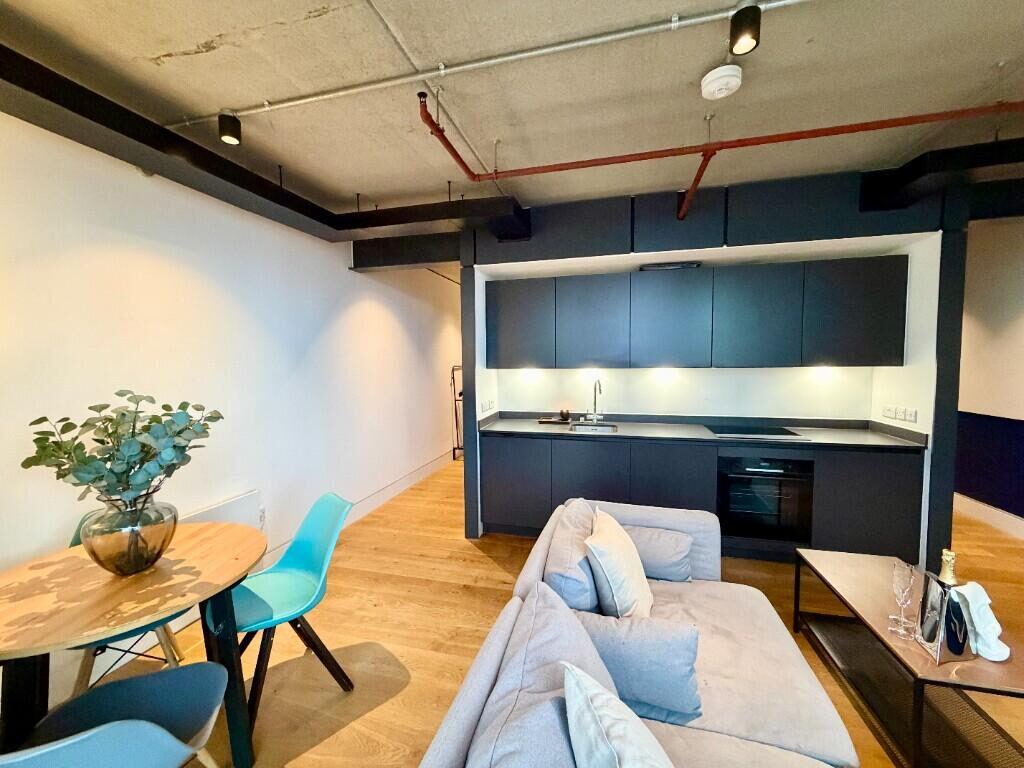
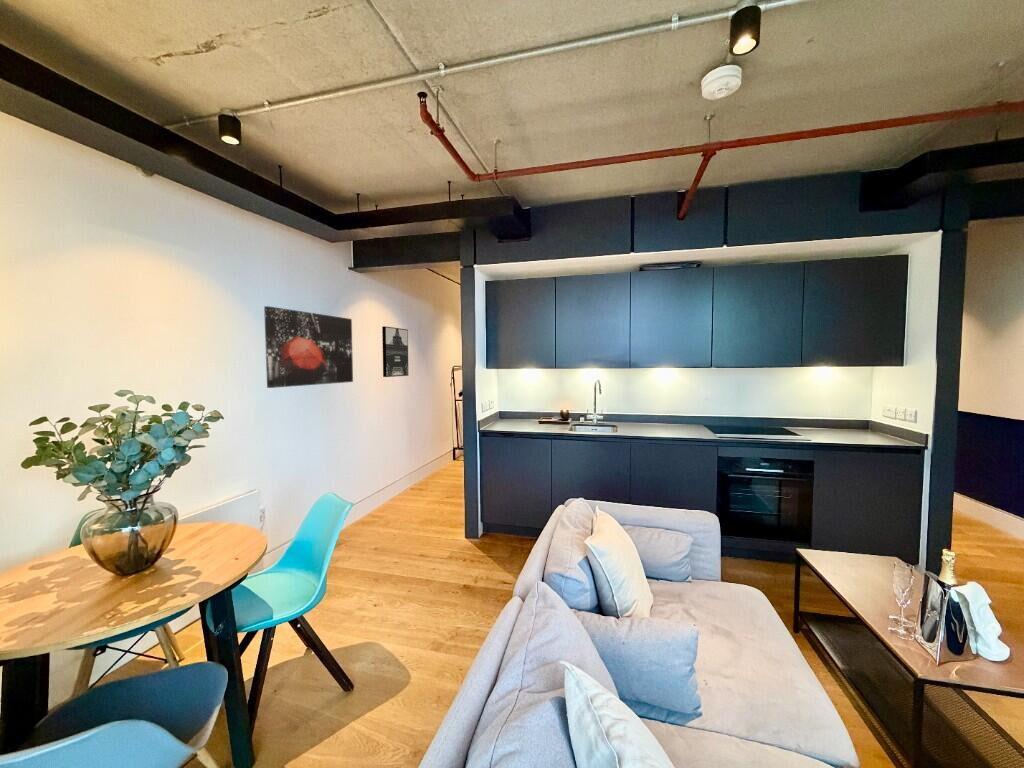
+ wall art (314, 349)
+ wall art (396, 352)
